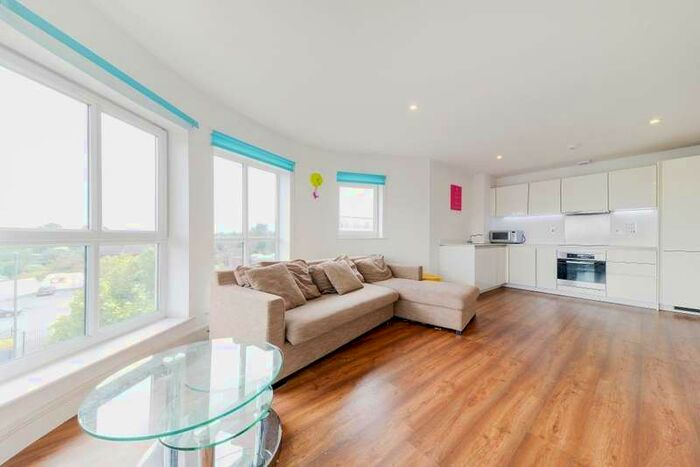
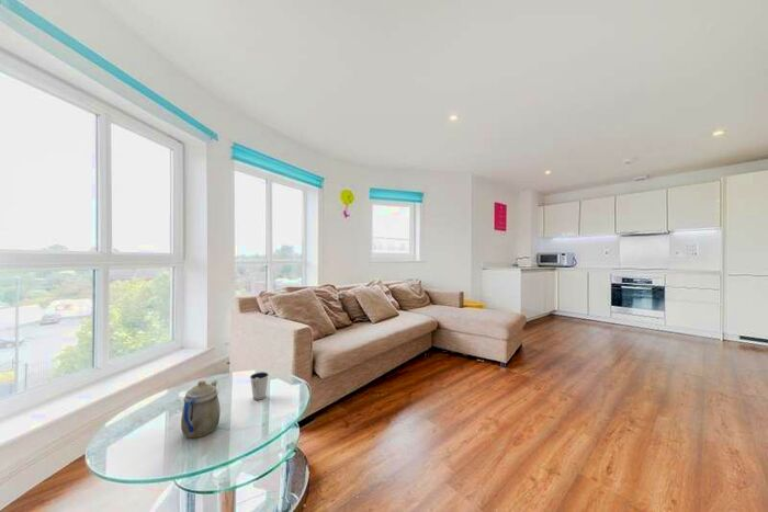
+ teapot (201, 405)
+ dixie cup (259, 386)
